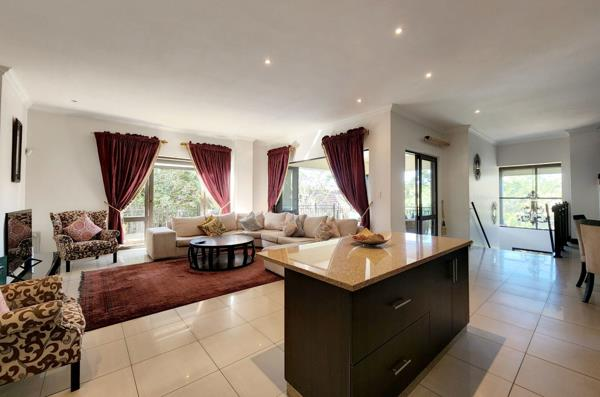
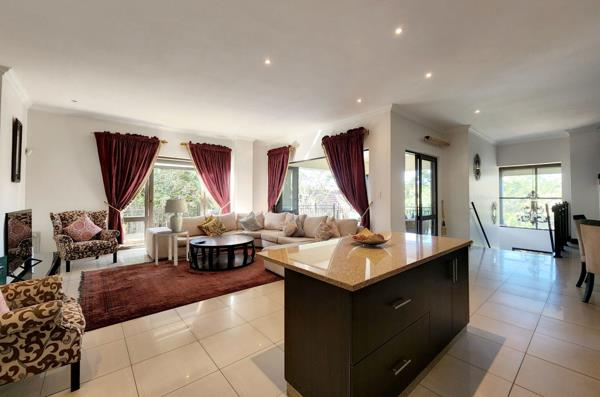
+ side table (171, 247)
+ lamp (176, 215)
